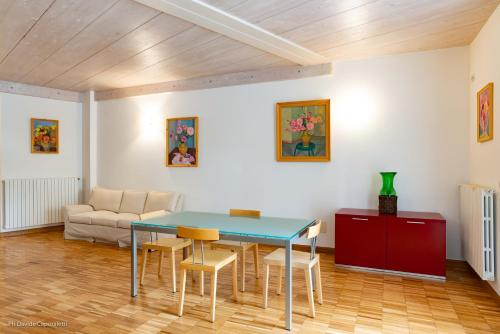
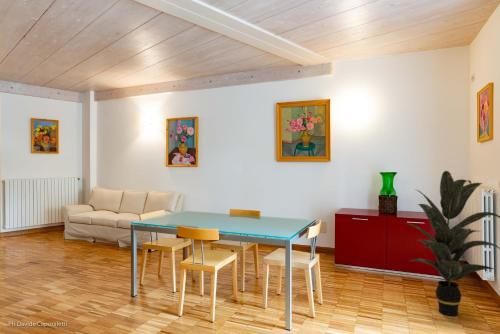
+ indoor plant (451, 241)
